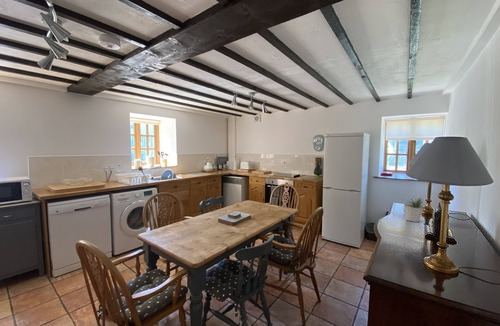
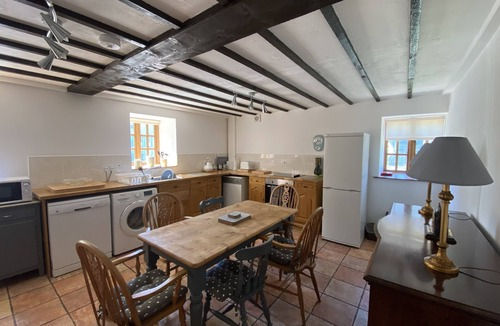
- potted plant (414, 208)
